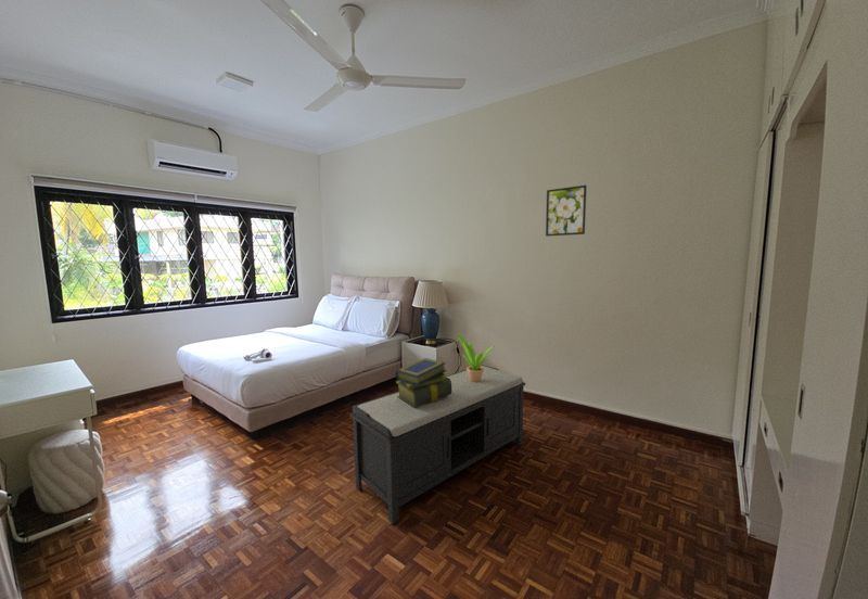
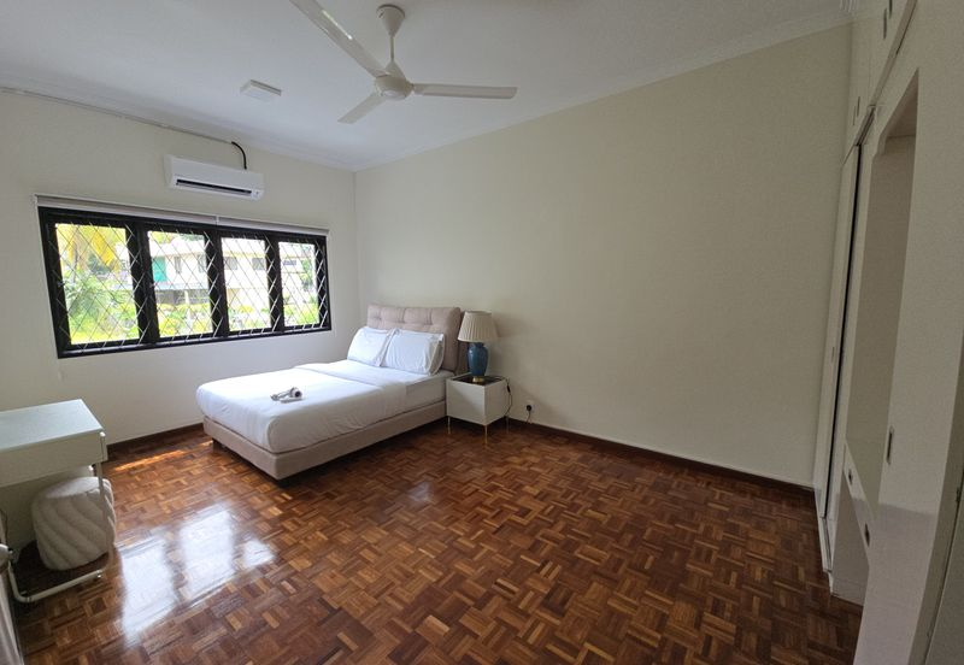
- stack of books (423, 381)
- potted plant (475, 358)
- bench (447, 426)
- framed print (565, 212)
